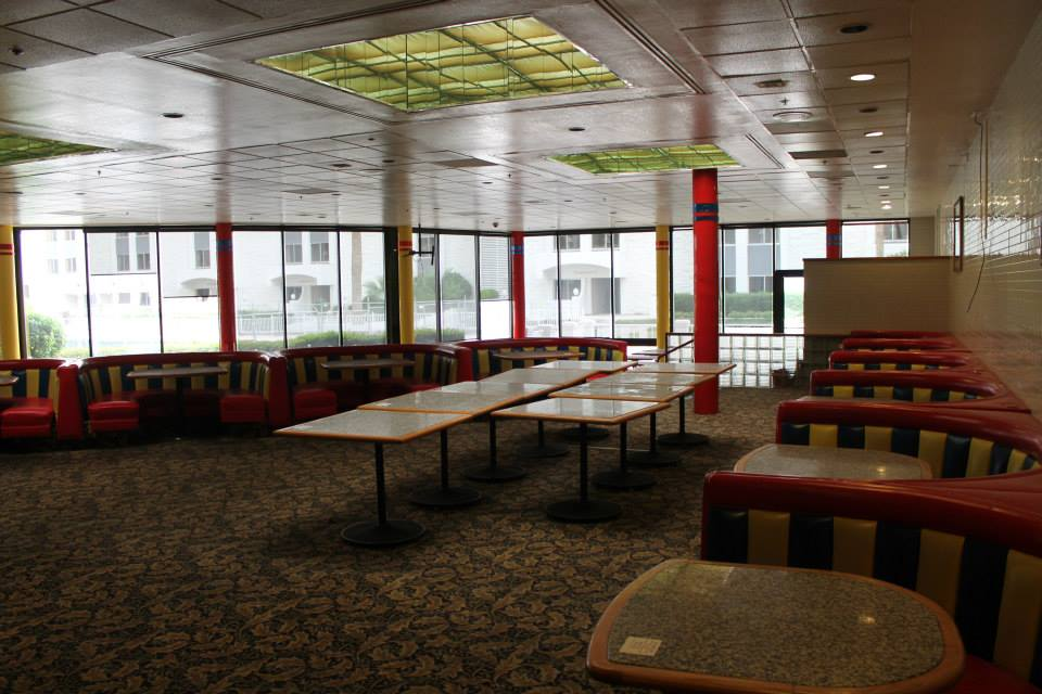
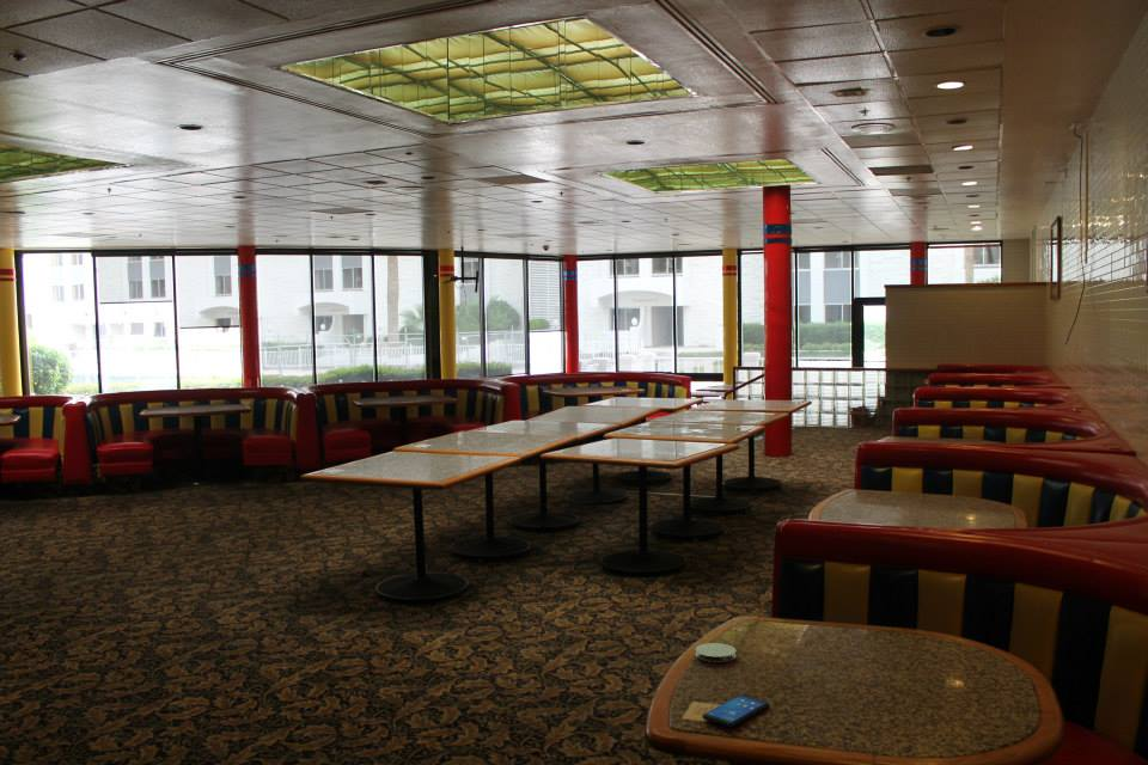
+ smartphone (735, 710)
+ coaster (715, 651)
